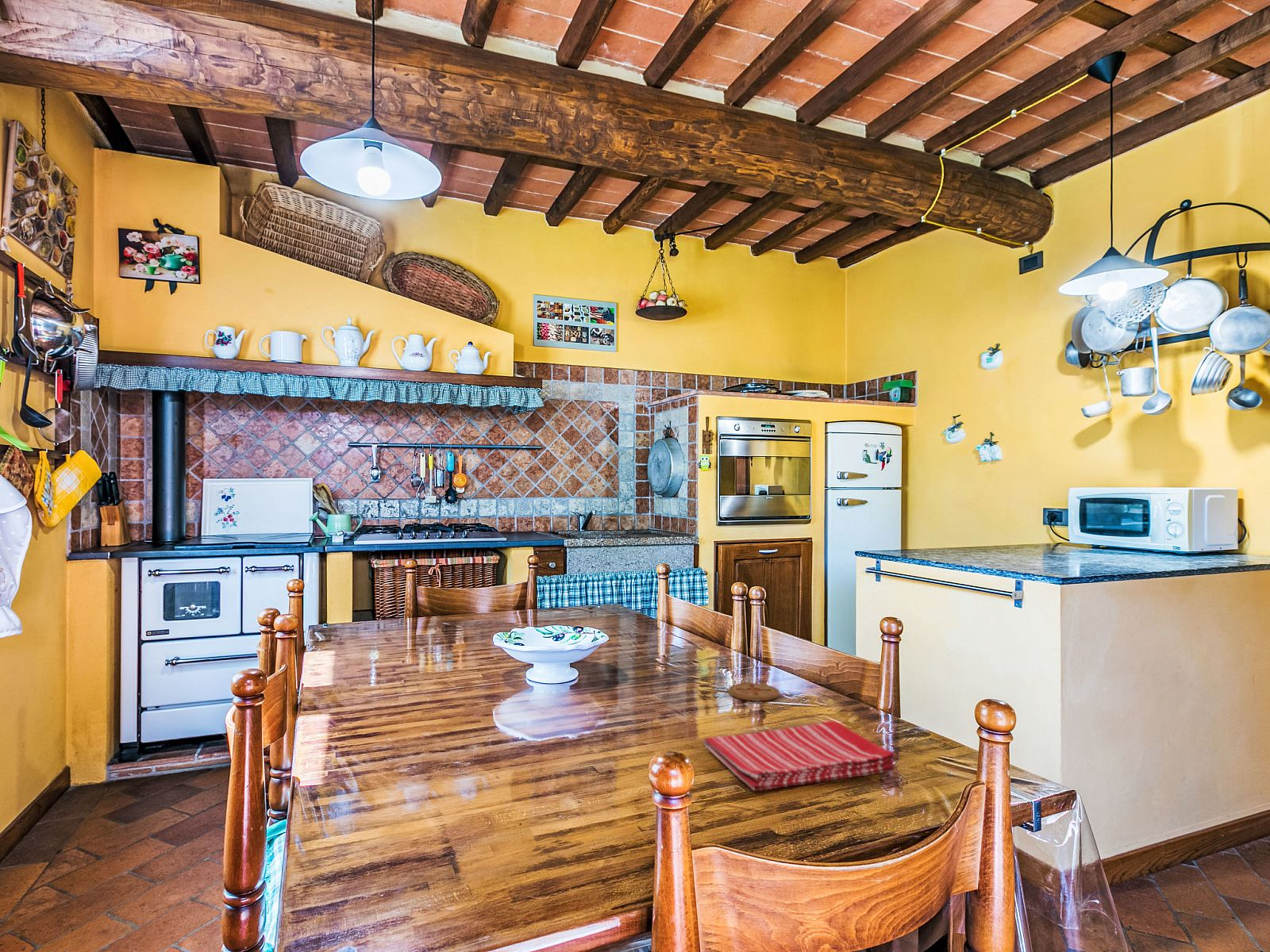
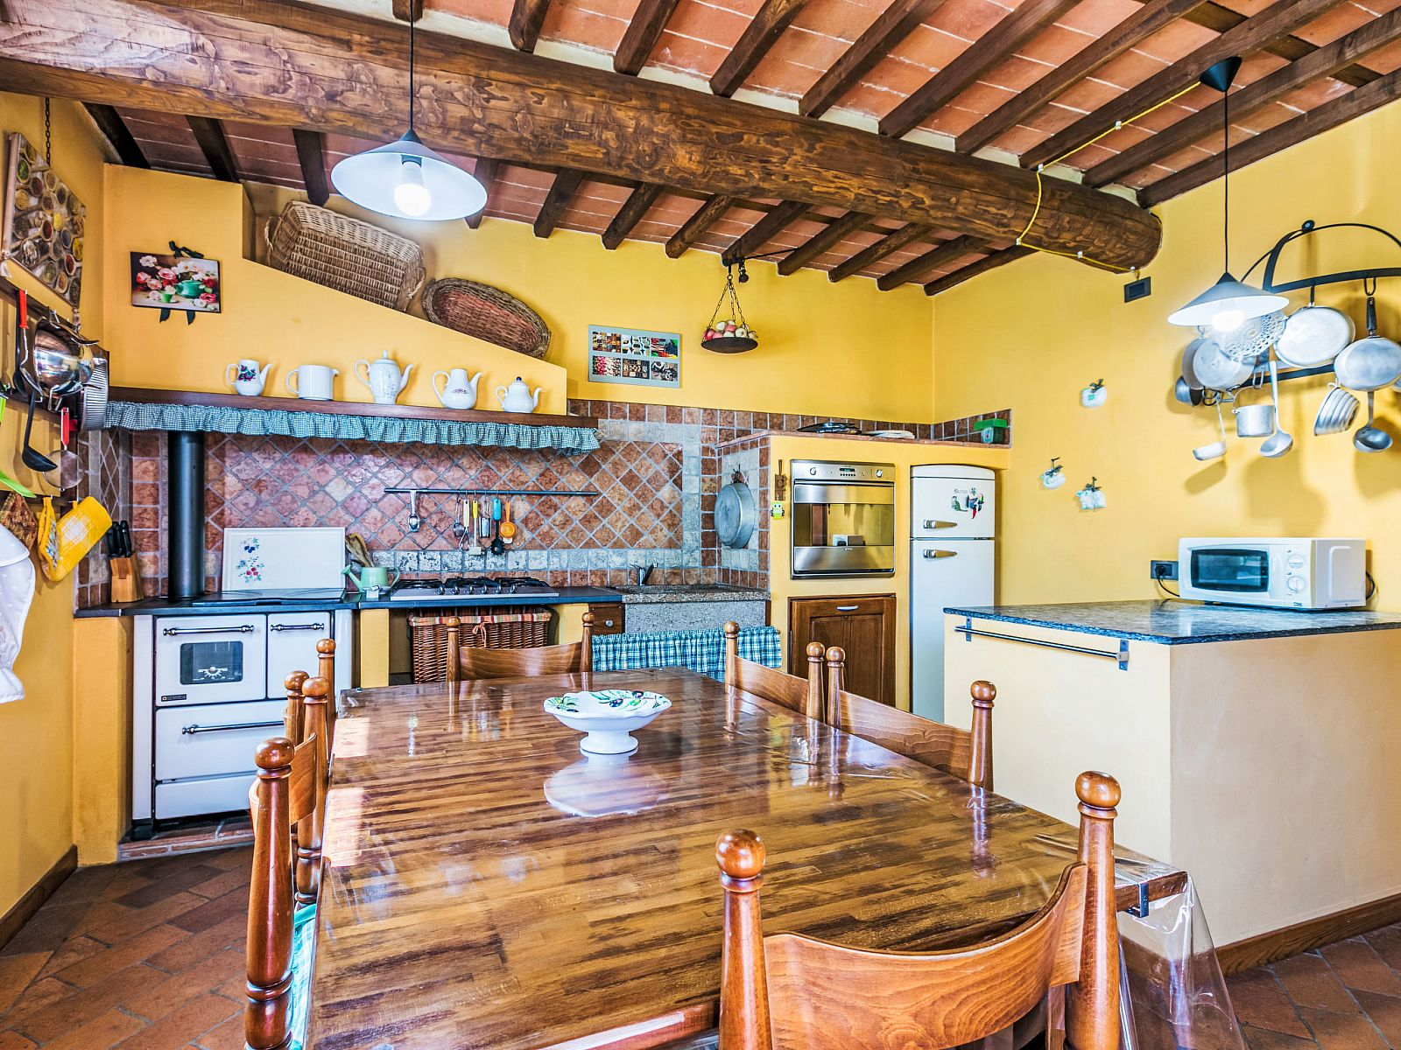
- dish towel (797, 750)
- coaster (753, 691)
